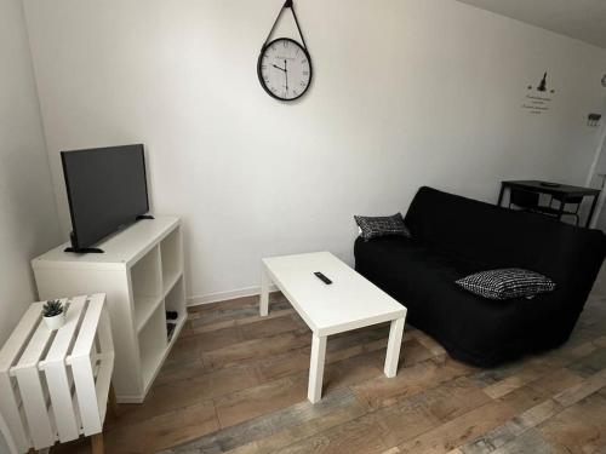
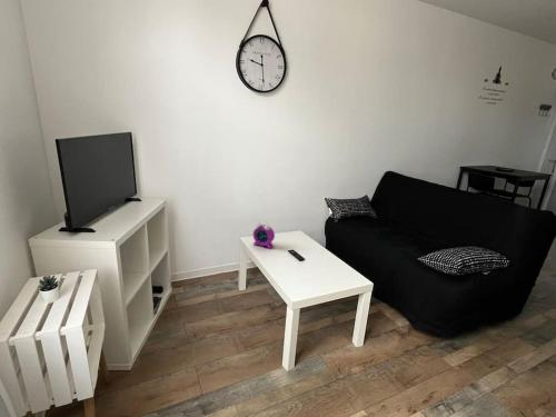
+ alarm clock (264, 232)
